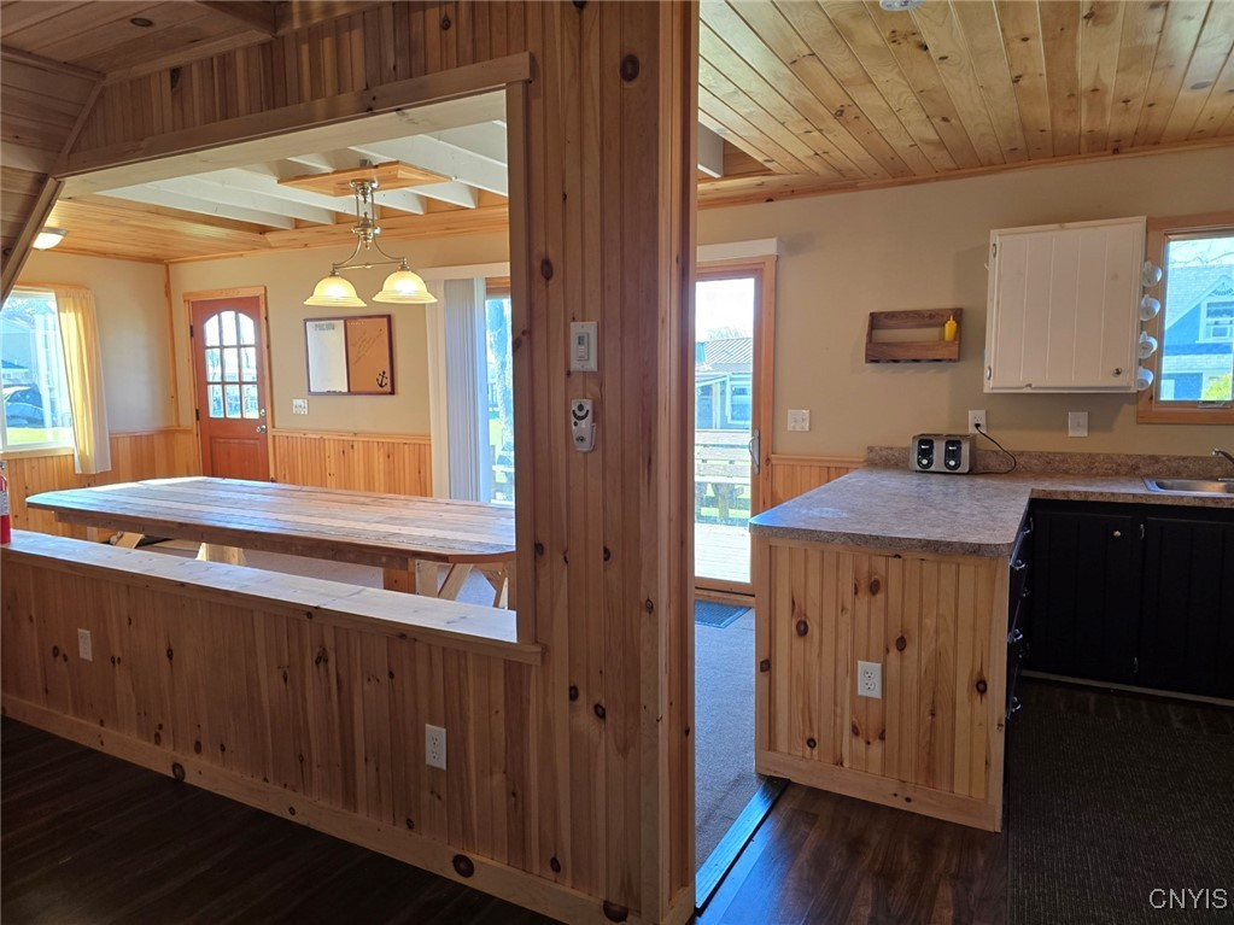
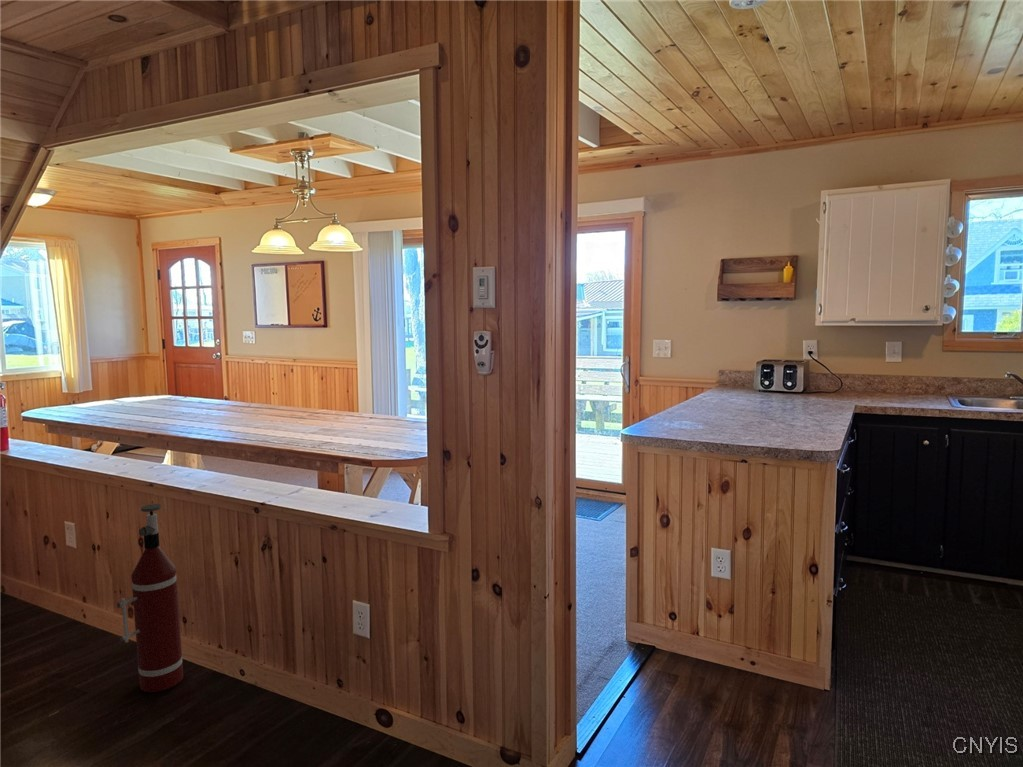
+ fire extinguisher (147, 598)
